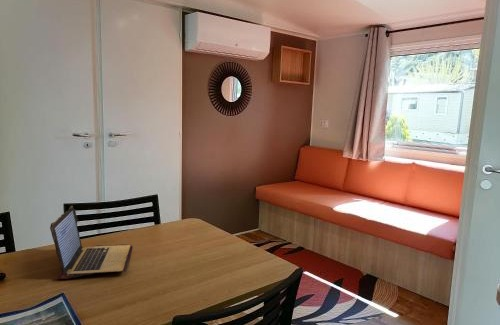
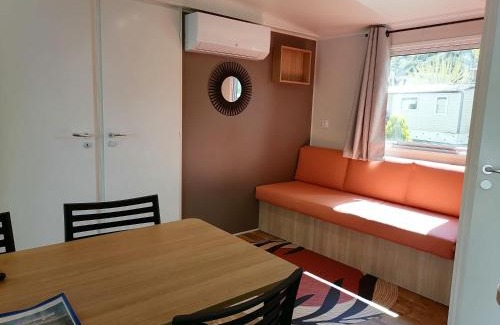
- laptop (97, 245)
